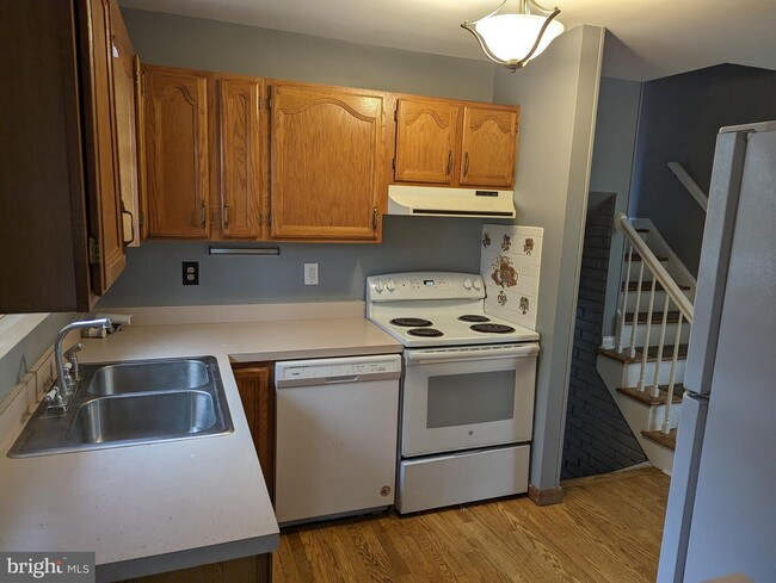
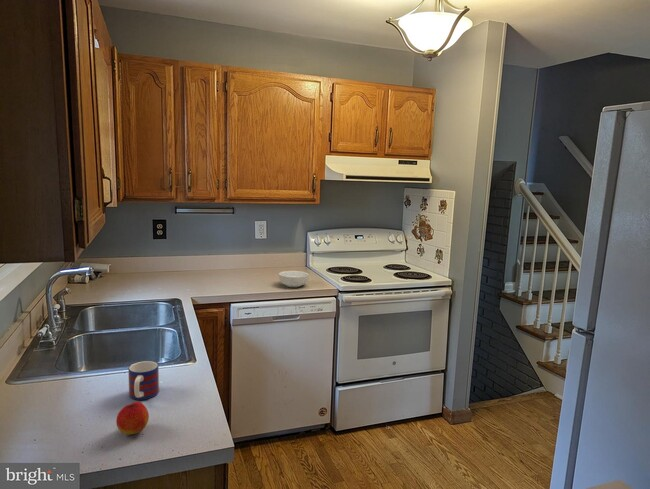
+ cereal bowl (293, 279)
+ peach (133, 417)
+ mug (142, 383)
